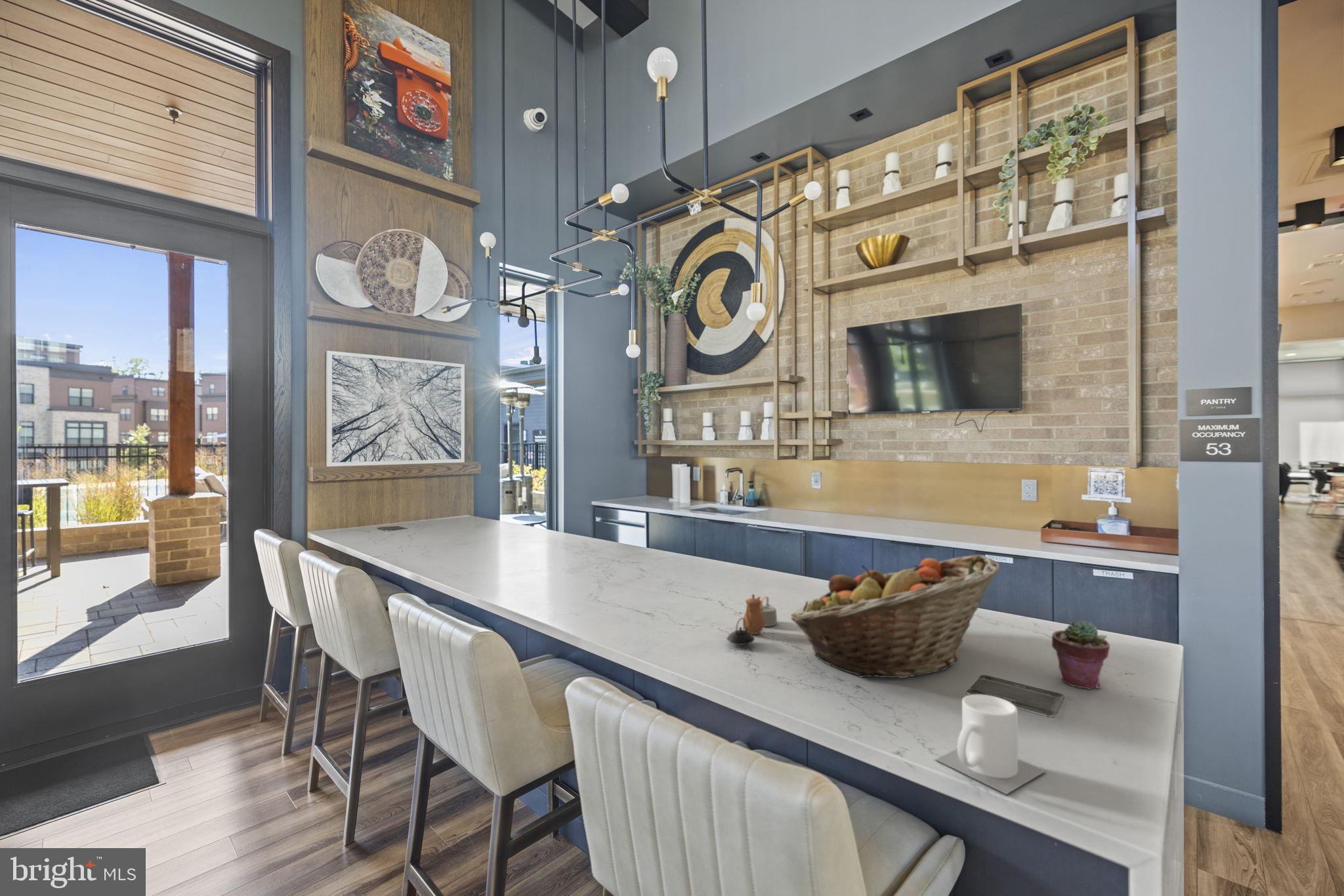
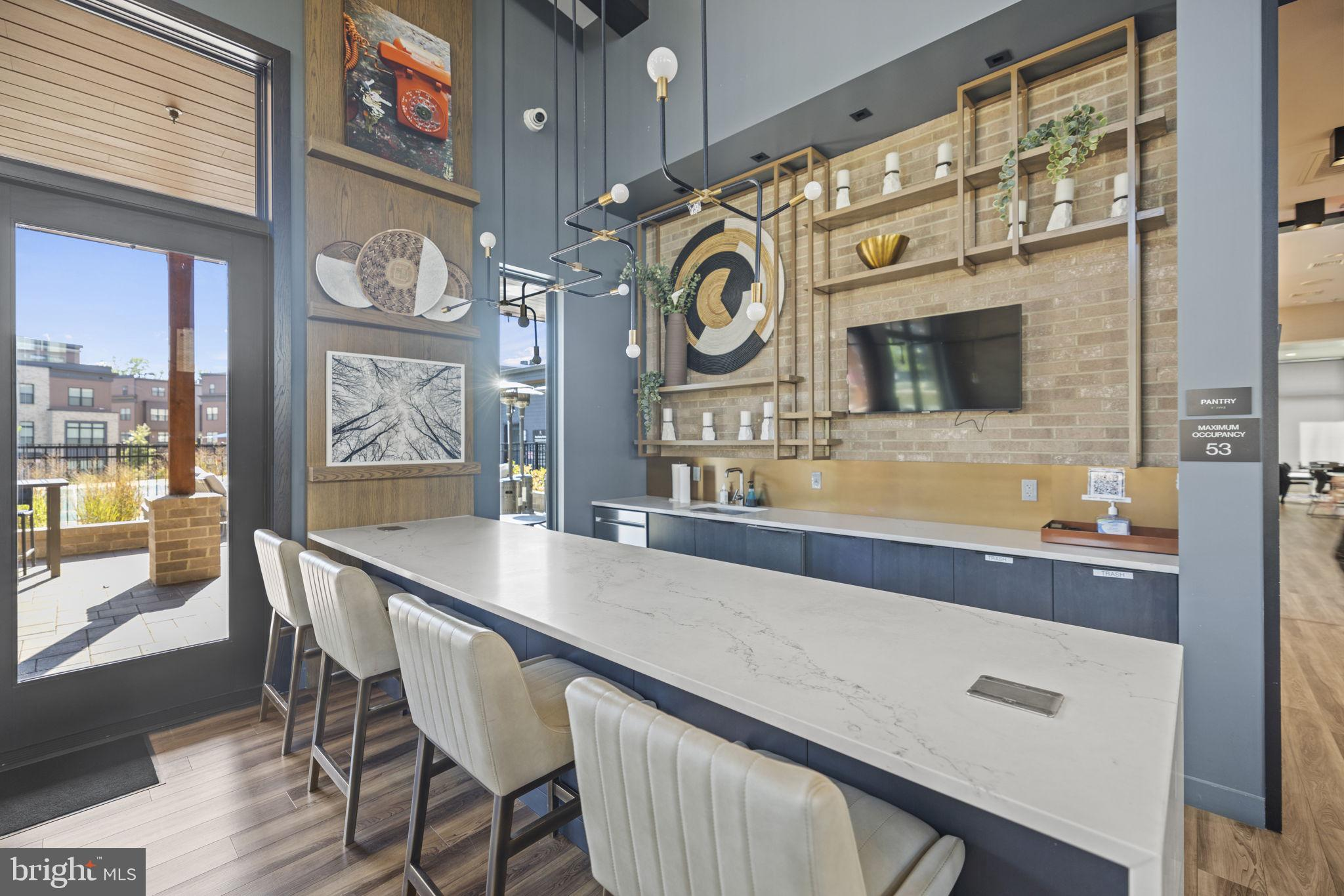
- fruit basket (894, 604)
- potted succulent (1080, 651)
- mug (986, 736)
- teapot (754, 613)
